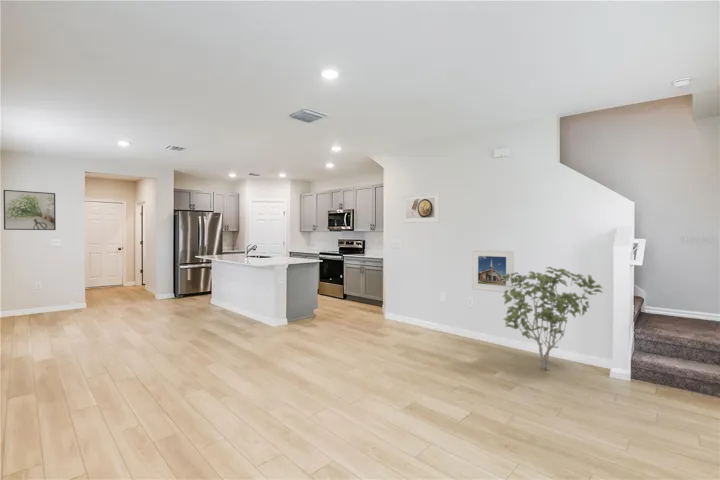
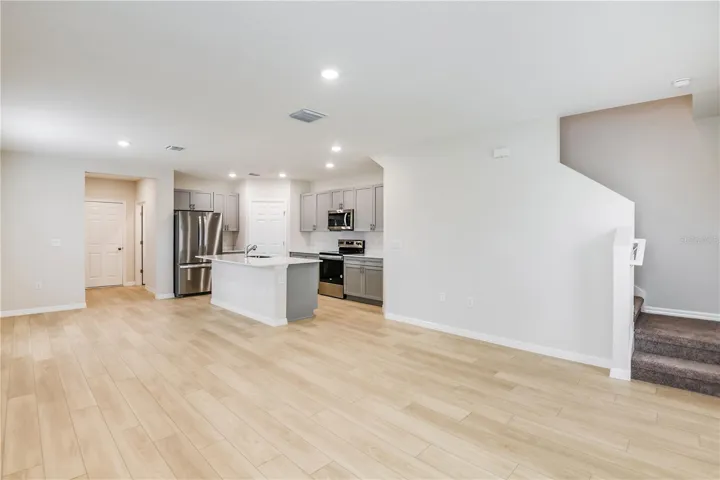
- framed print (30, 210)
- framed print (491, 270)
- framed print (420, 208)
- shrub (546, 318)
